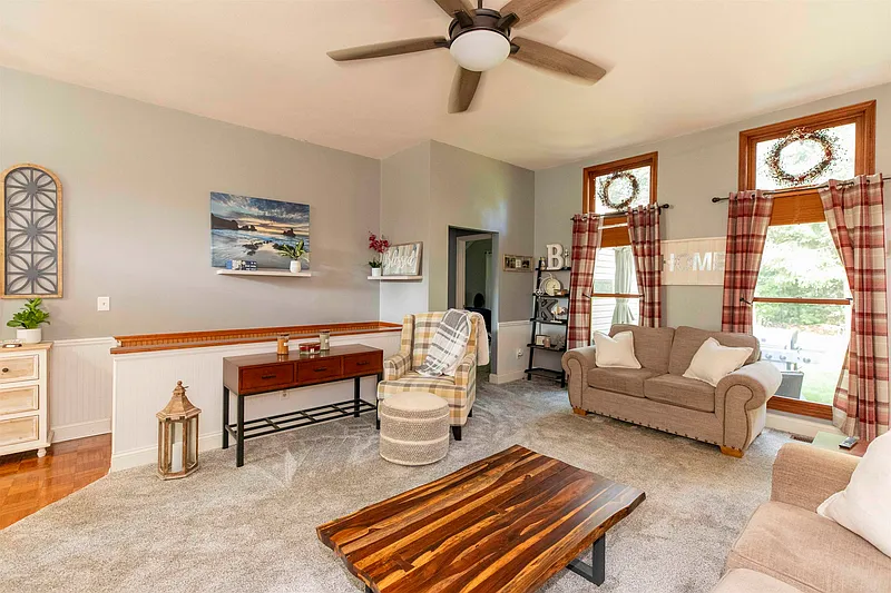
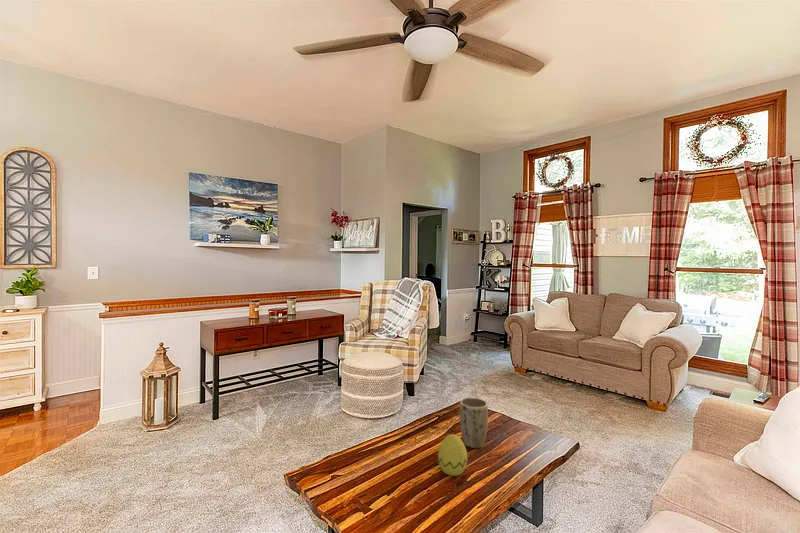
+ plant pot (473, 422)
+ decorative egg (452, 452)
